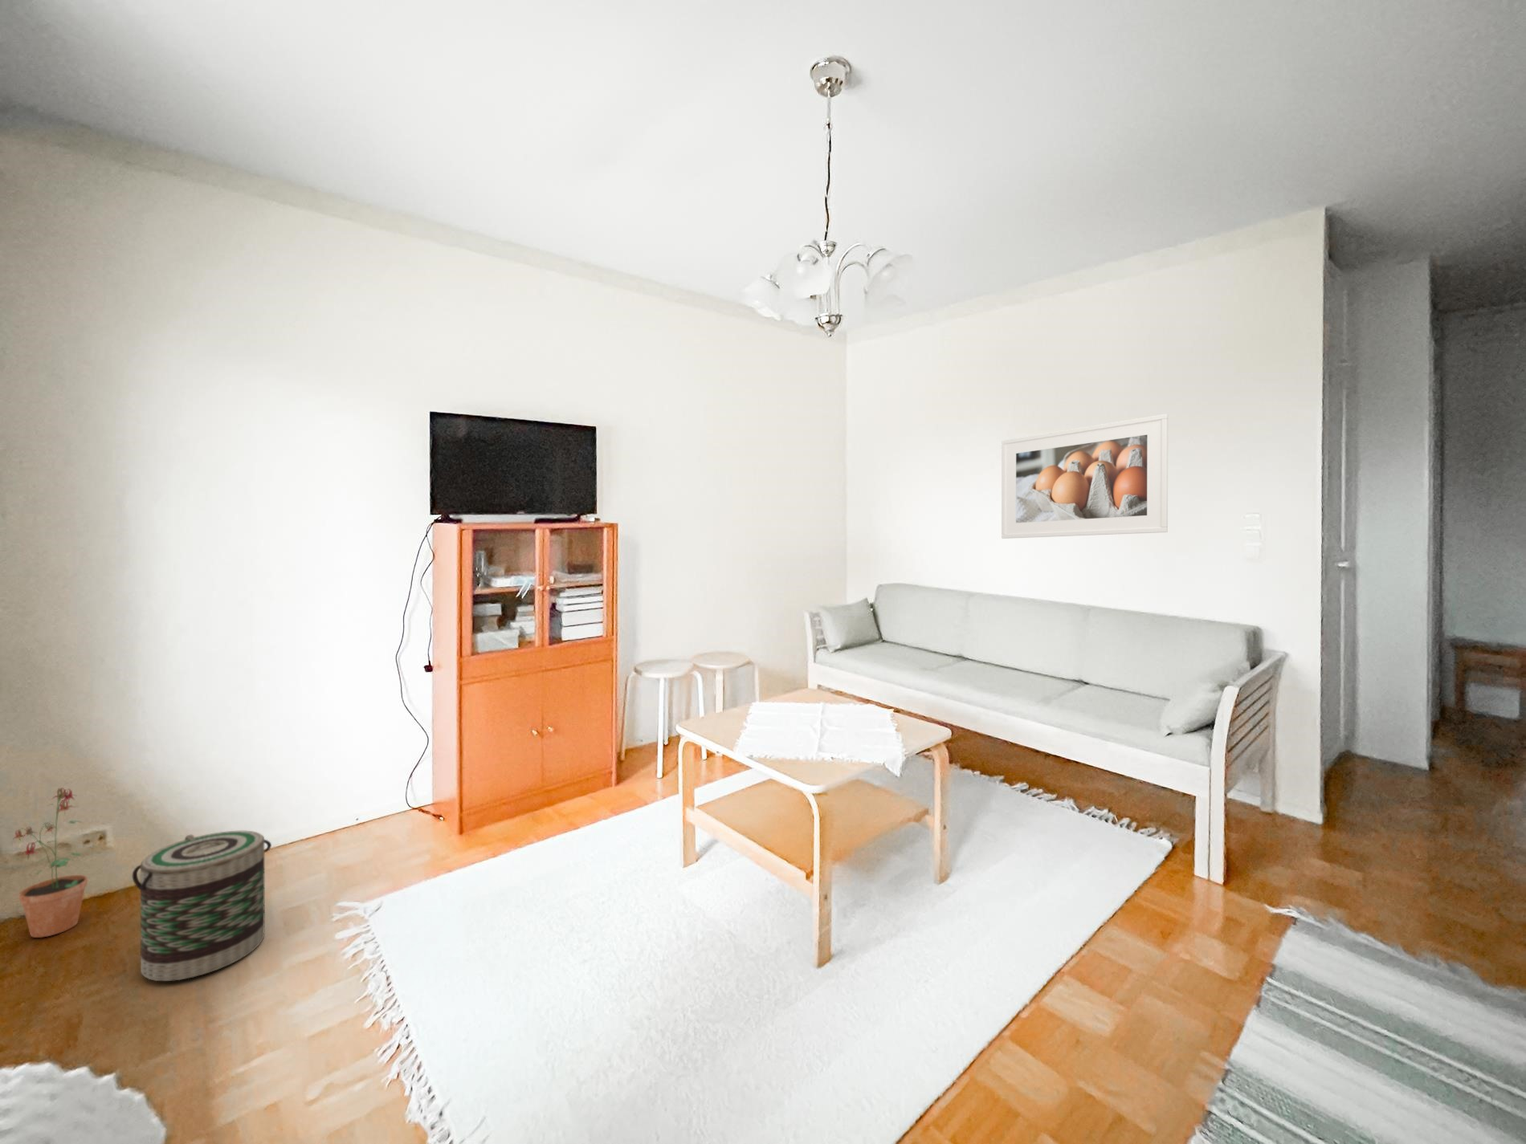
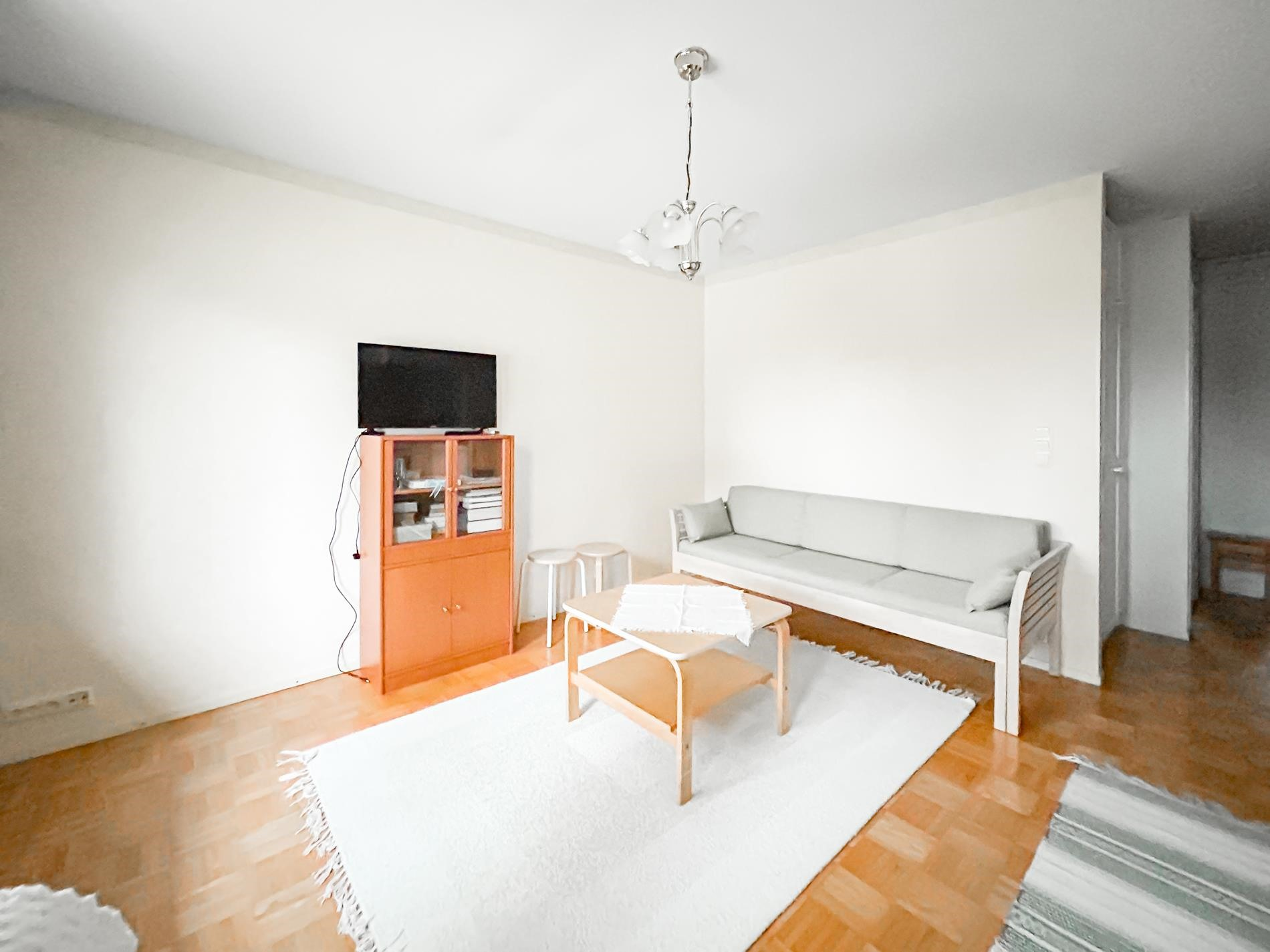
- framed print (1077, 482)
- basket (204, 896)
- potted plant (49, 863)
